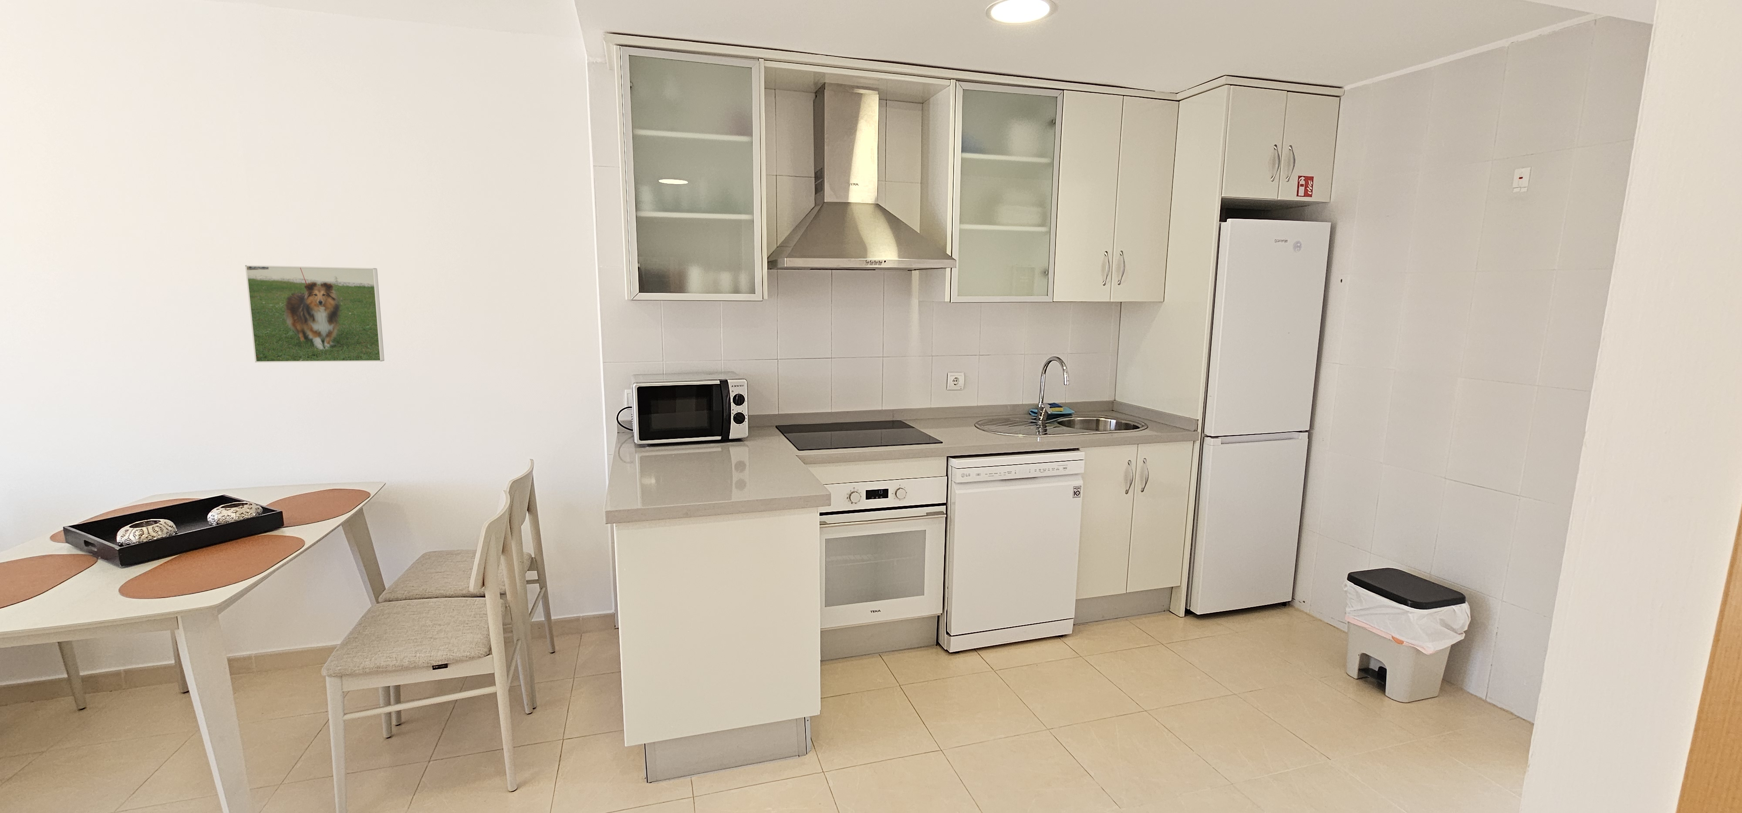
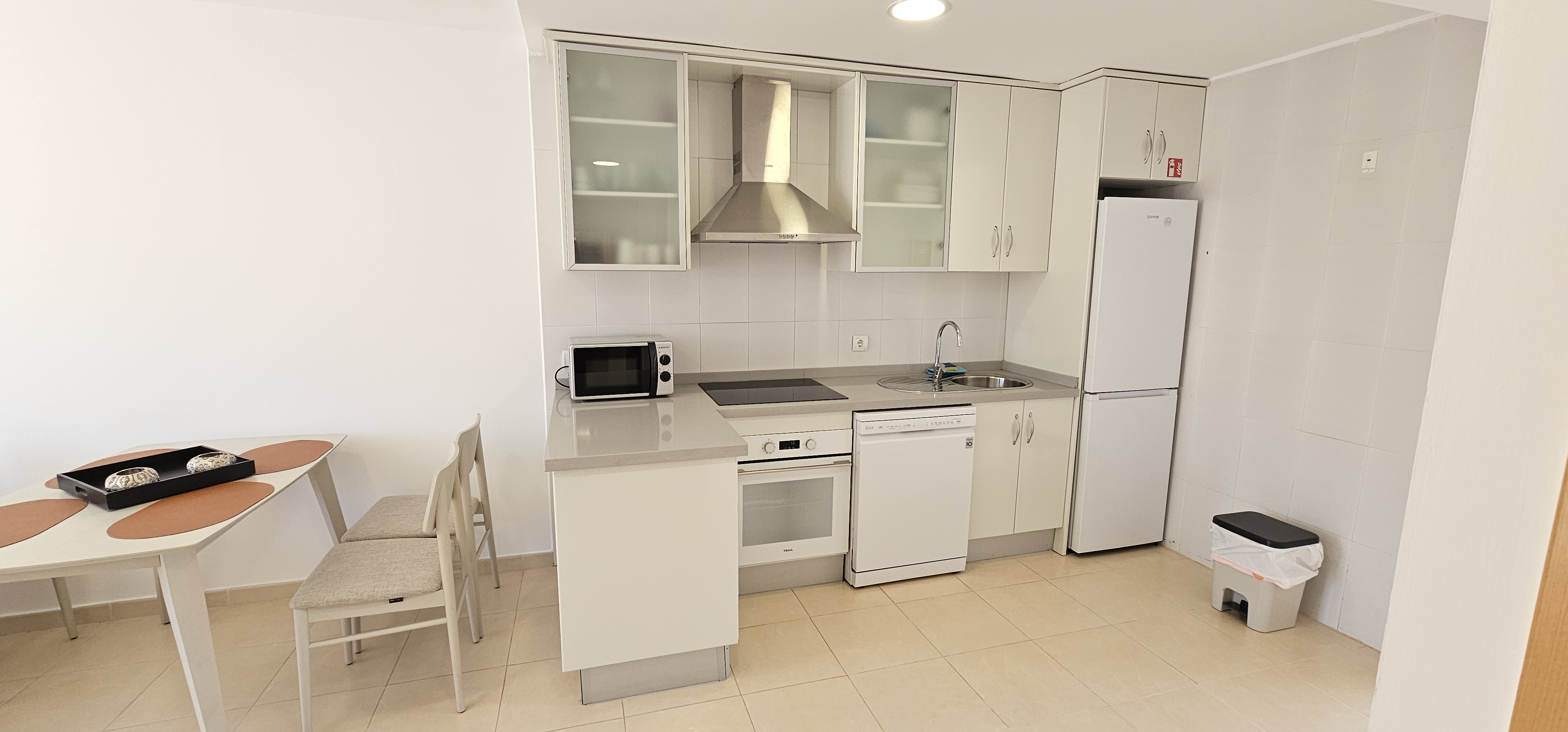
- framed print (317, 314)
